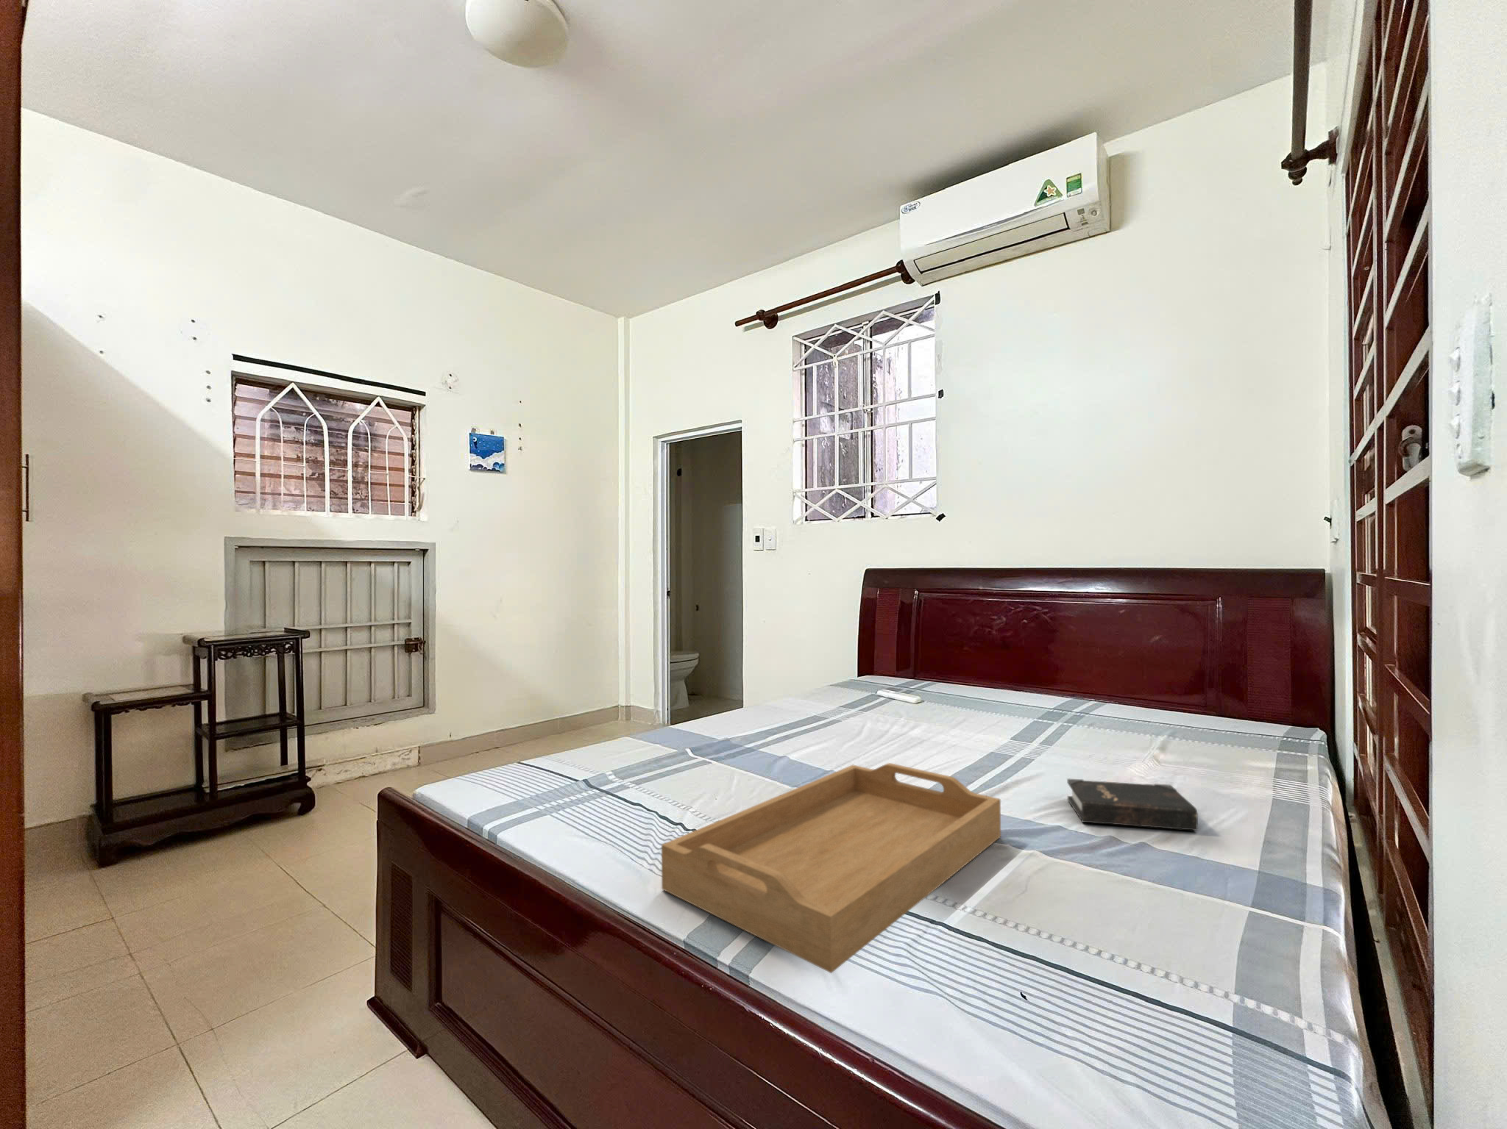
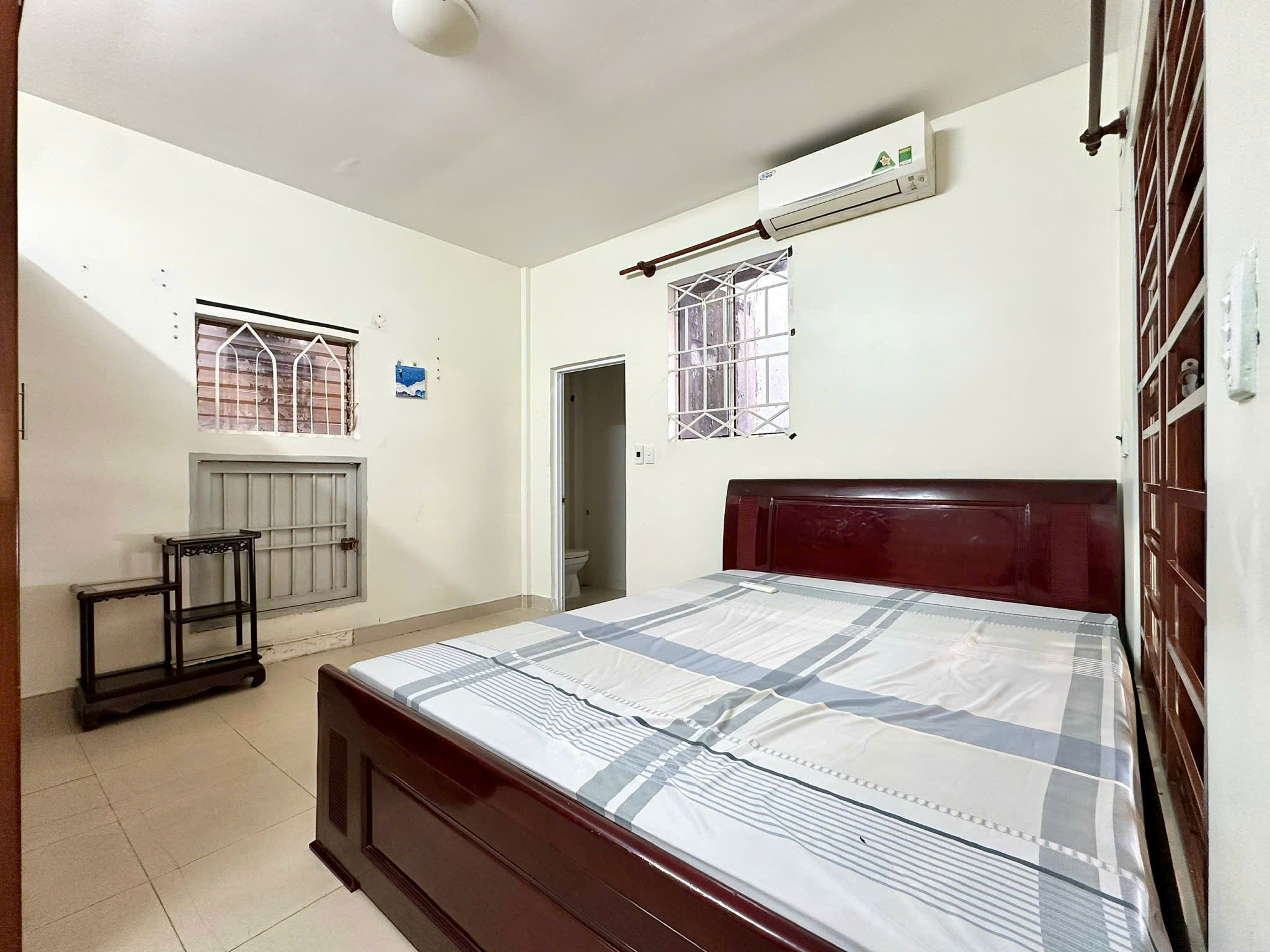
- serving tray (845, 834)
- hardback book (1128, 803)
